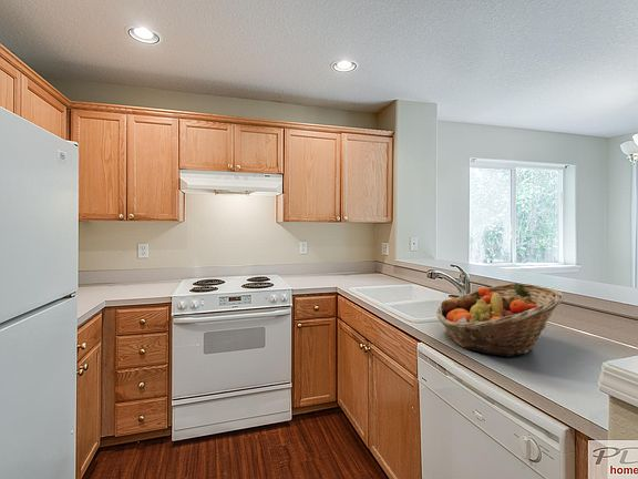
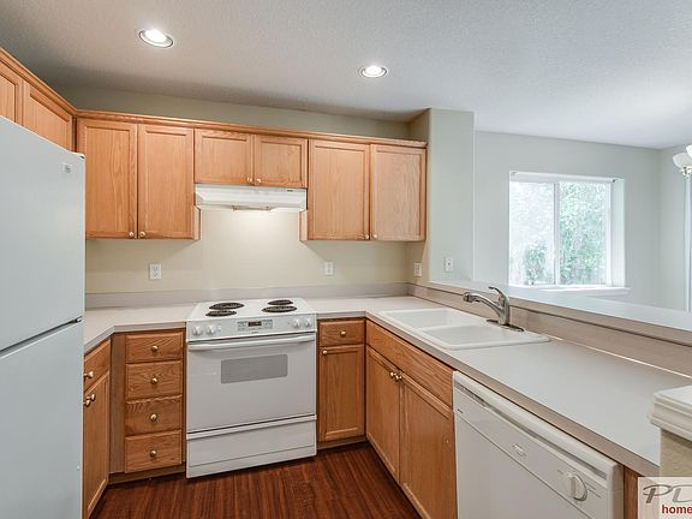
- fruit basket (493, 313)
